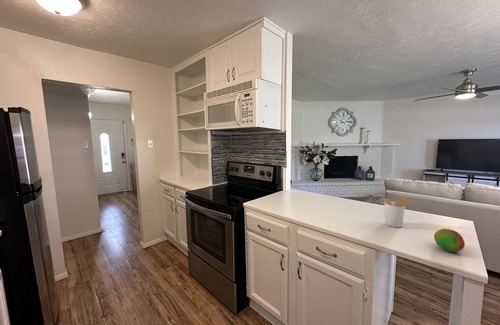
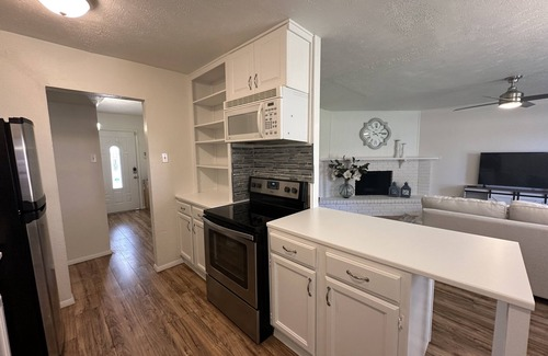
- fruit (449, 240)
- utensil holder (397, 210)
